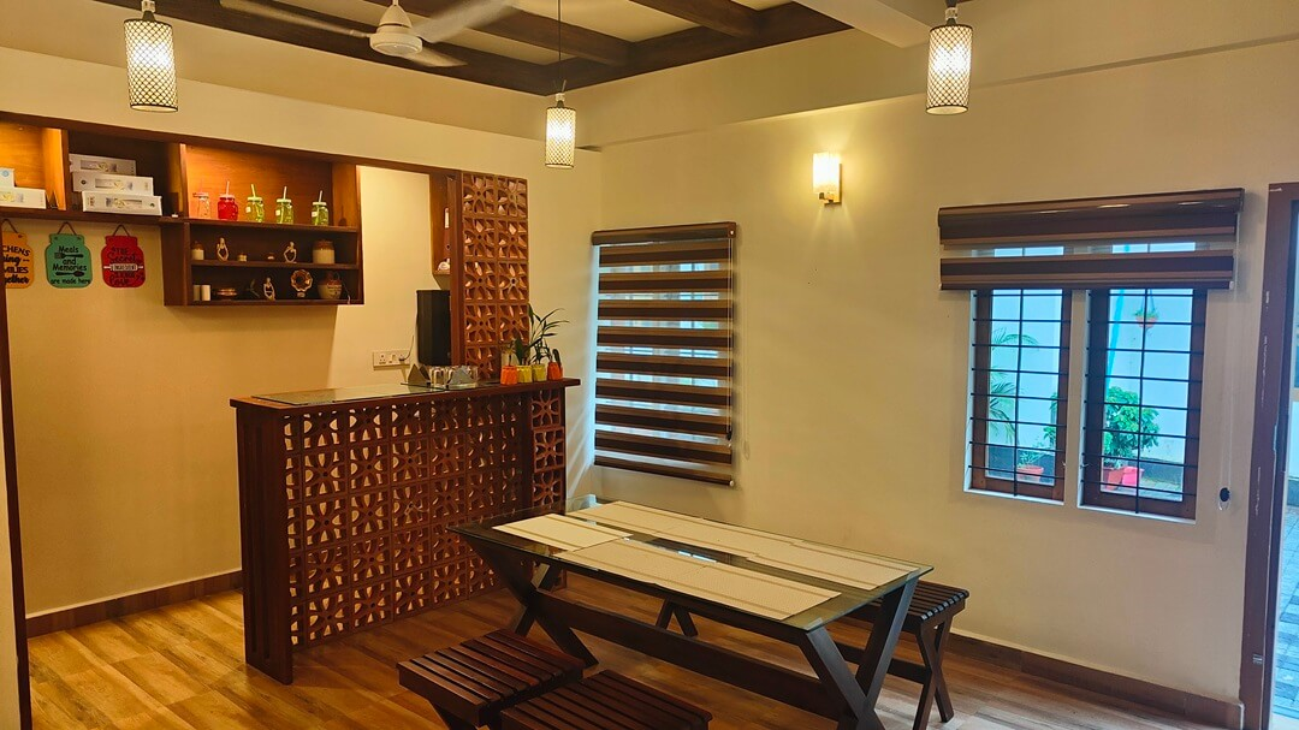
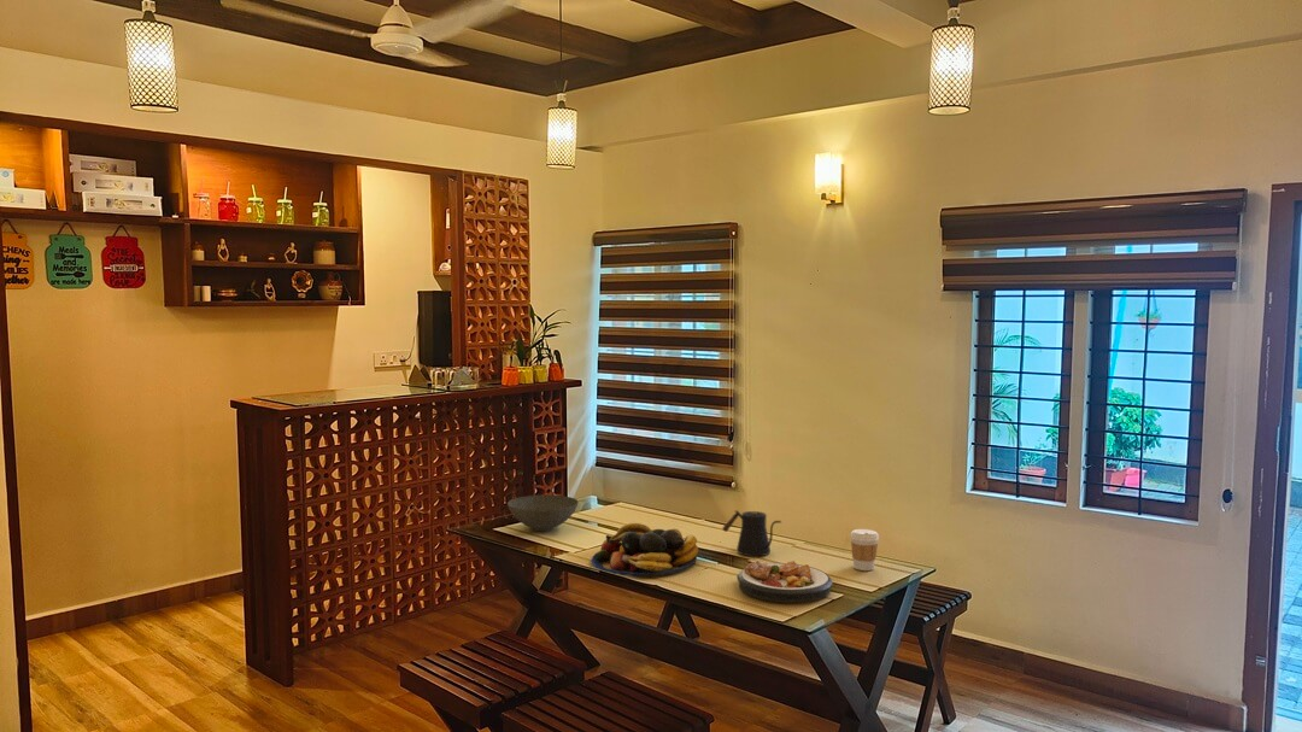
+ fruit bowl (643, 541)
+ coffee cup (863, 549)
+ kettle (751, 532)
+ plate (784, 578)
+ bowl (542, 515)
